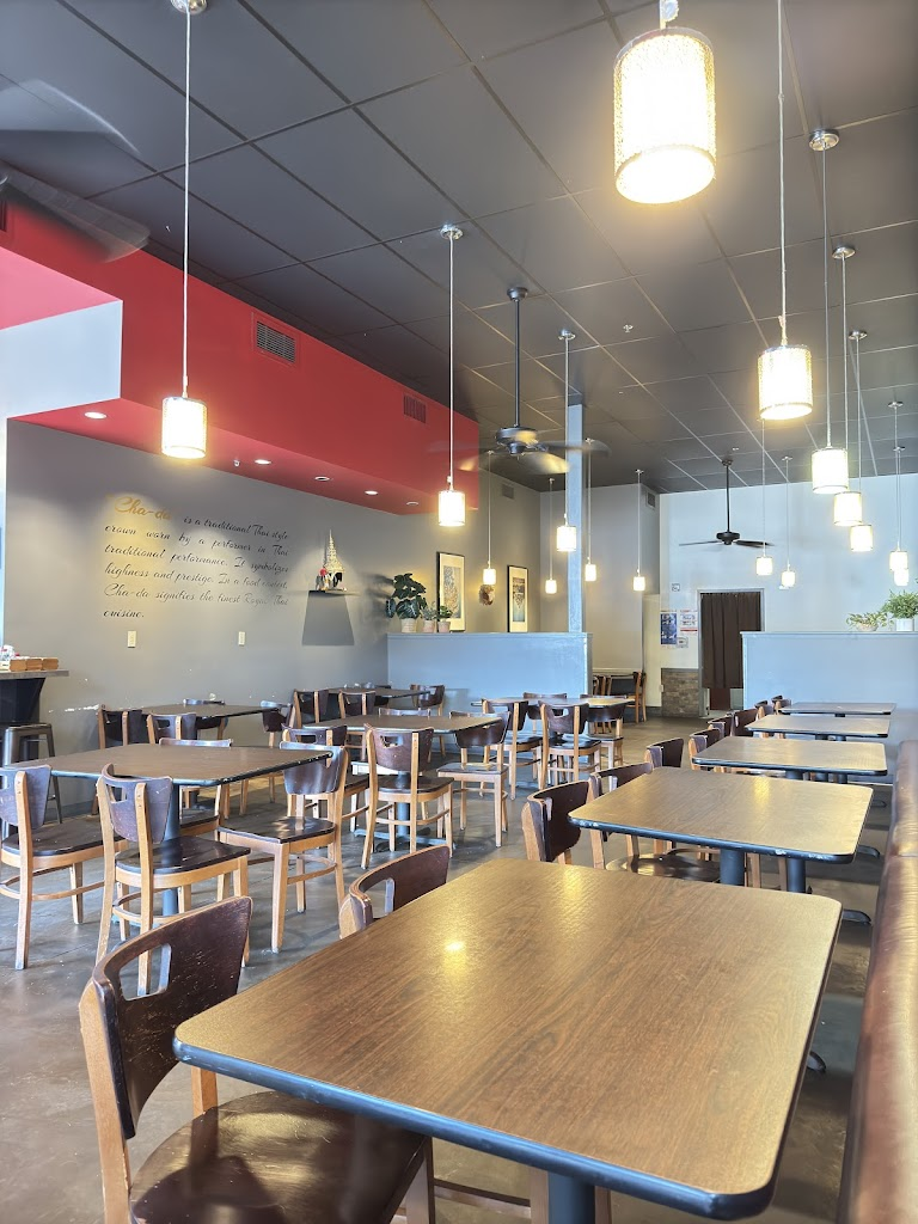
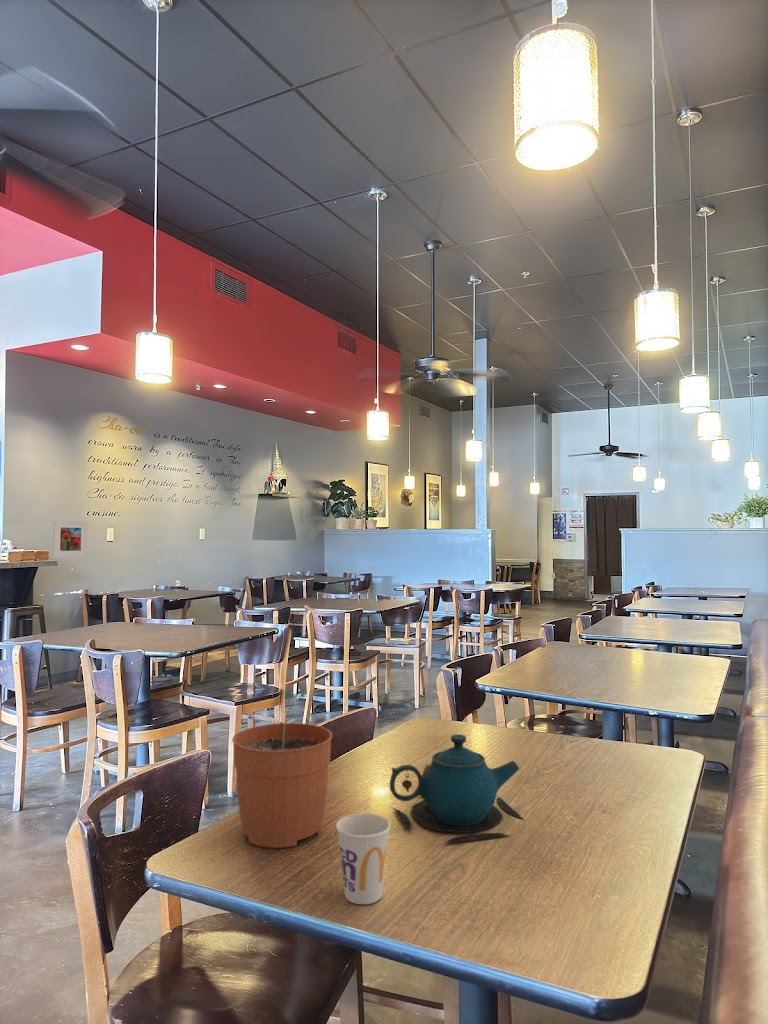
+ plant pot (282, 759)
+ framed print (70, 539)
+ teapot (454, 774)
+ cup (363, 859)
